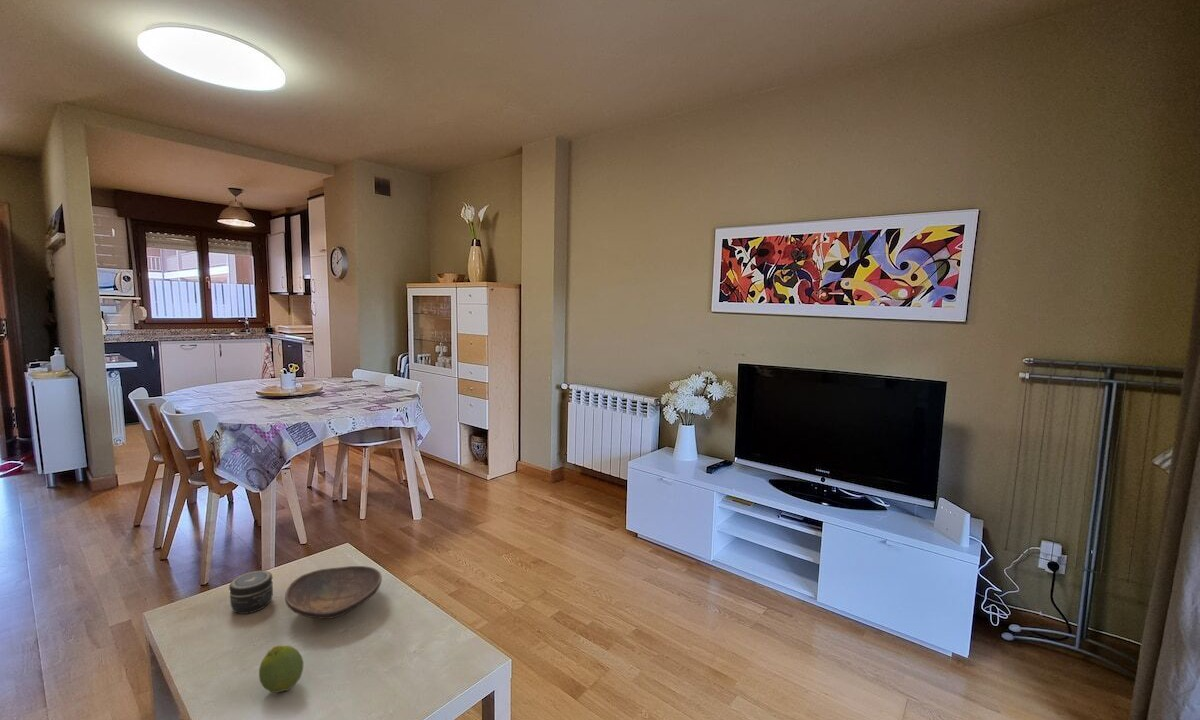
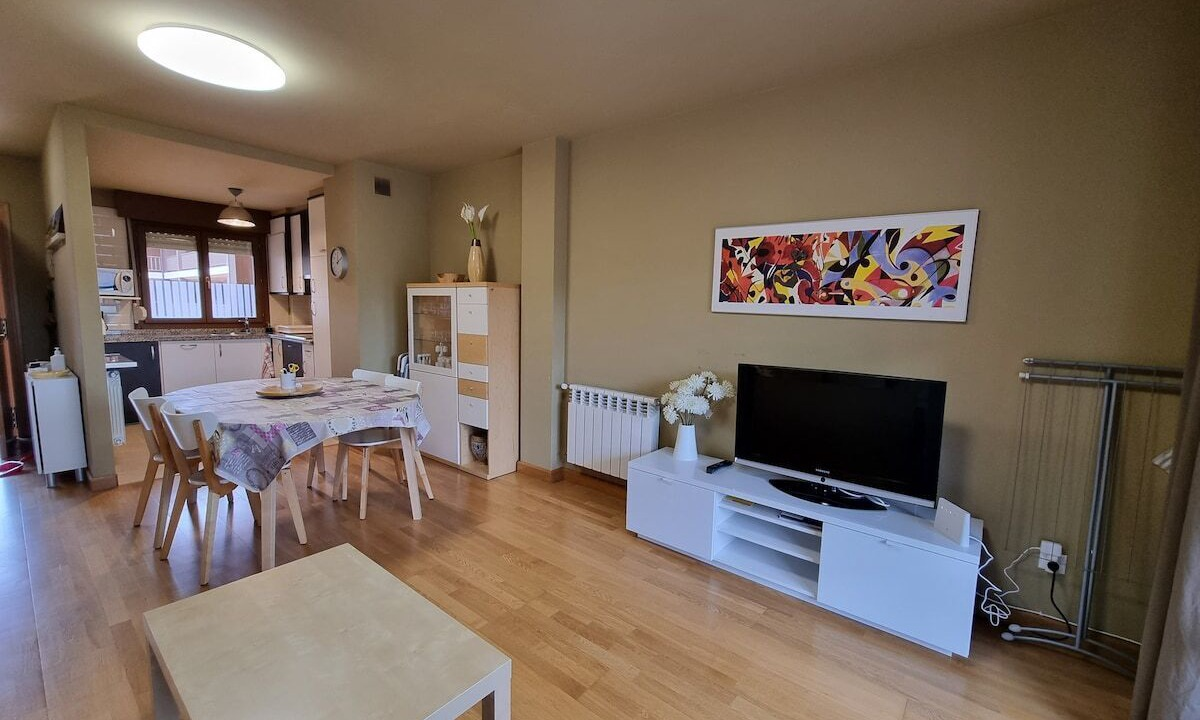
- fruit (281, 667)
- jar (251, 592)
- decorative bowl (336, 594)
